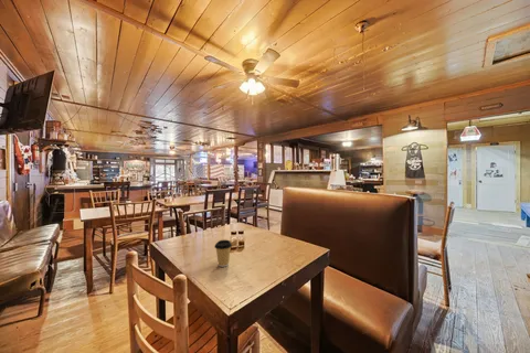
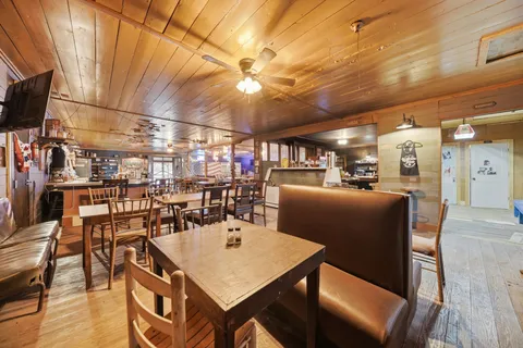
- coffee cup (223, 253)
